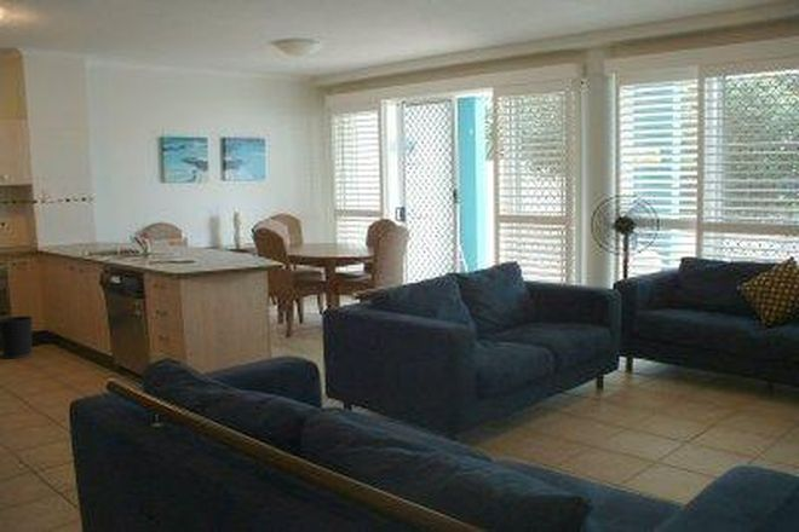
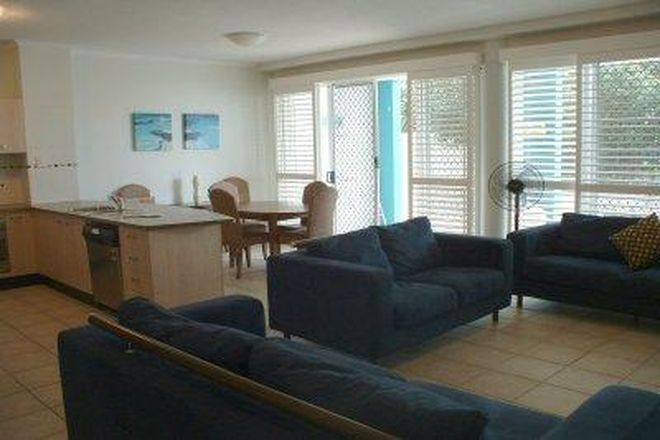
- wastebasket (16, 336)
